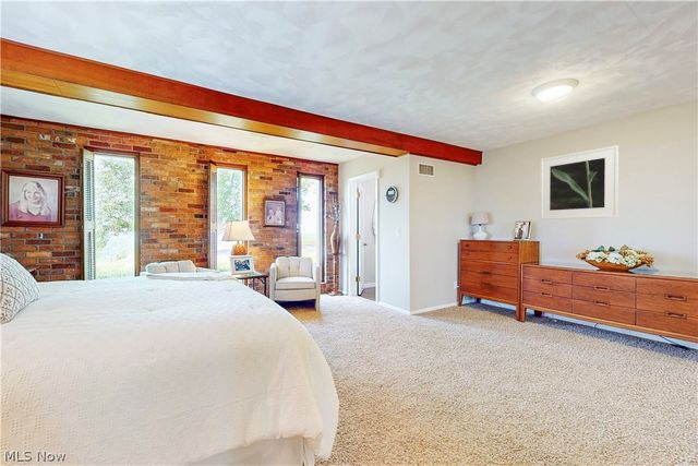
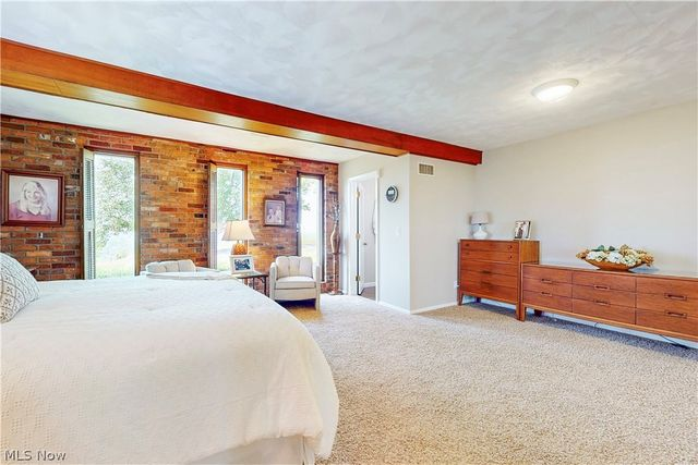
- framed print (576, 186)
